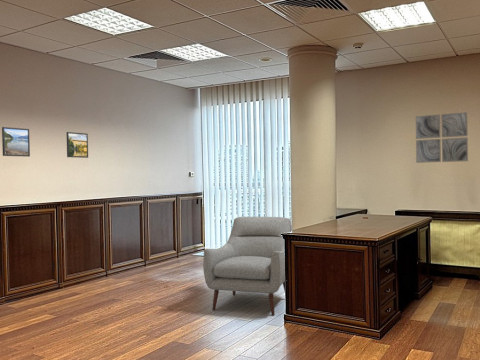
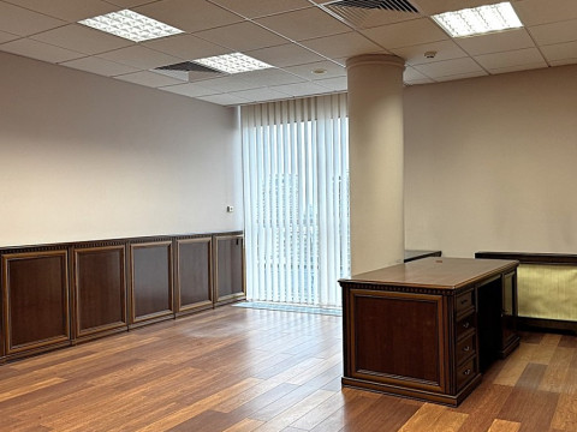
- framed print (16, 142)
- wall art (440, 137)
- chair (252, 261)
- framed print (77, 145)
